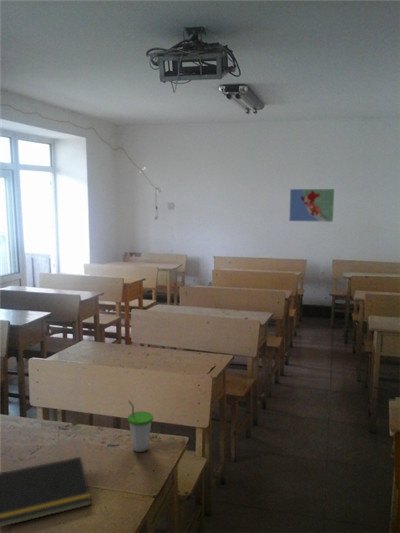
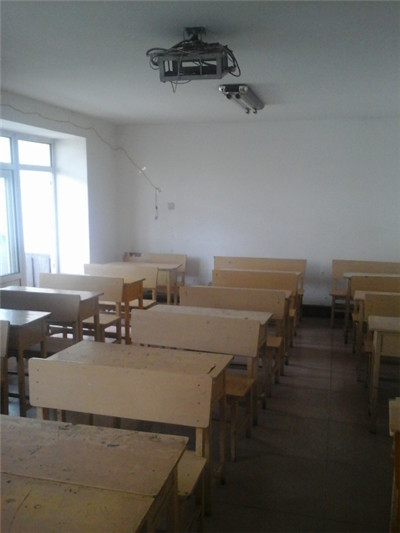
- map (311, 205)
- cup (140, 425)
- notepad (40, 489)
